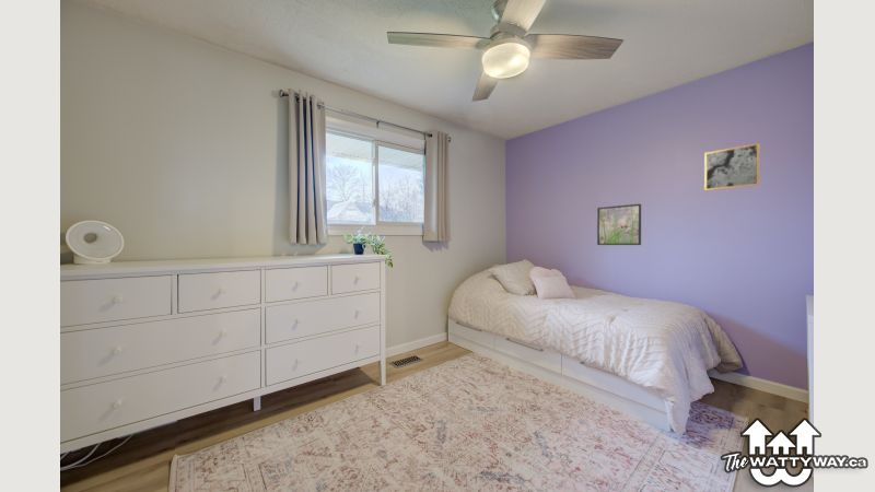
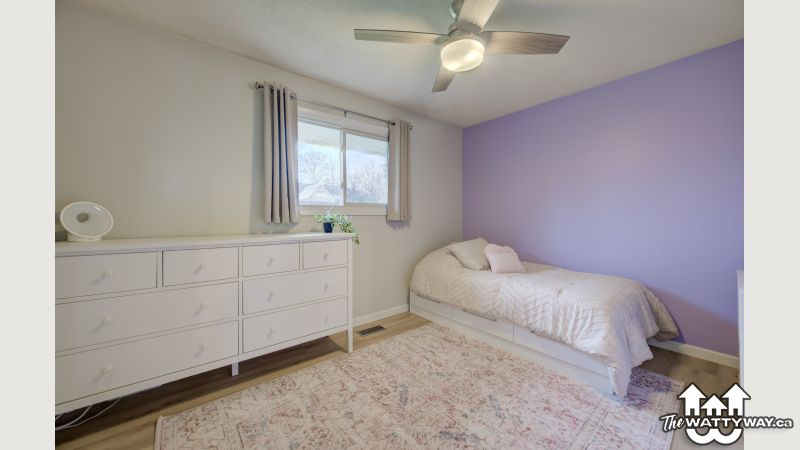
- wall art (731, 167)
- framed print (618, 225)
